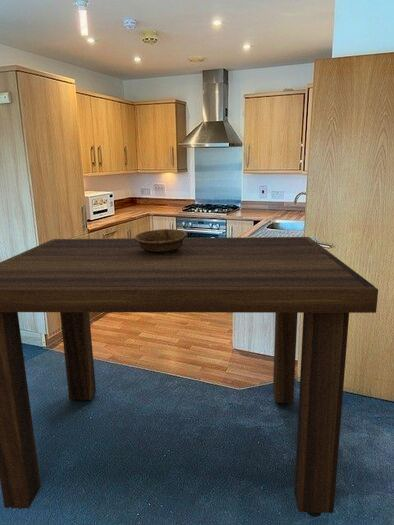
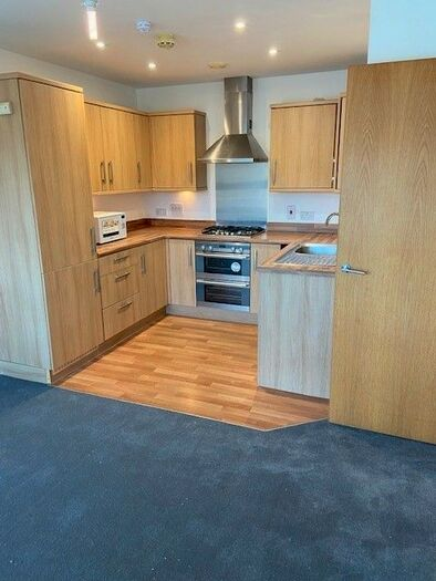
- decorative bowl (161, 241)
- dining table (172, 311)
